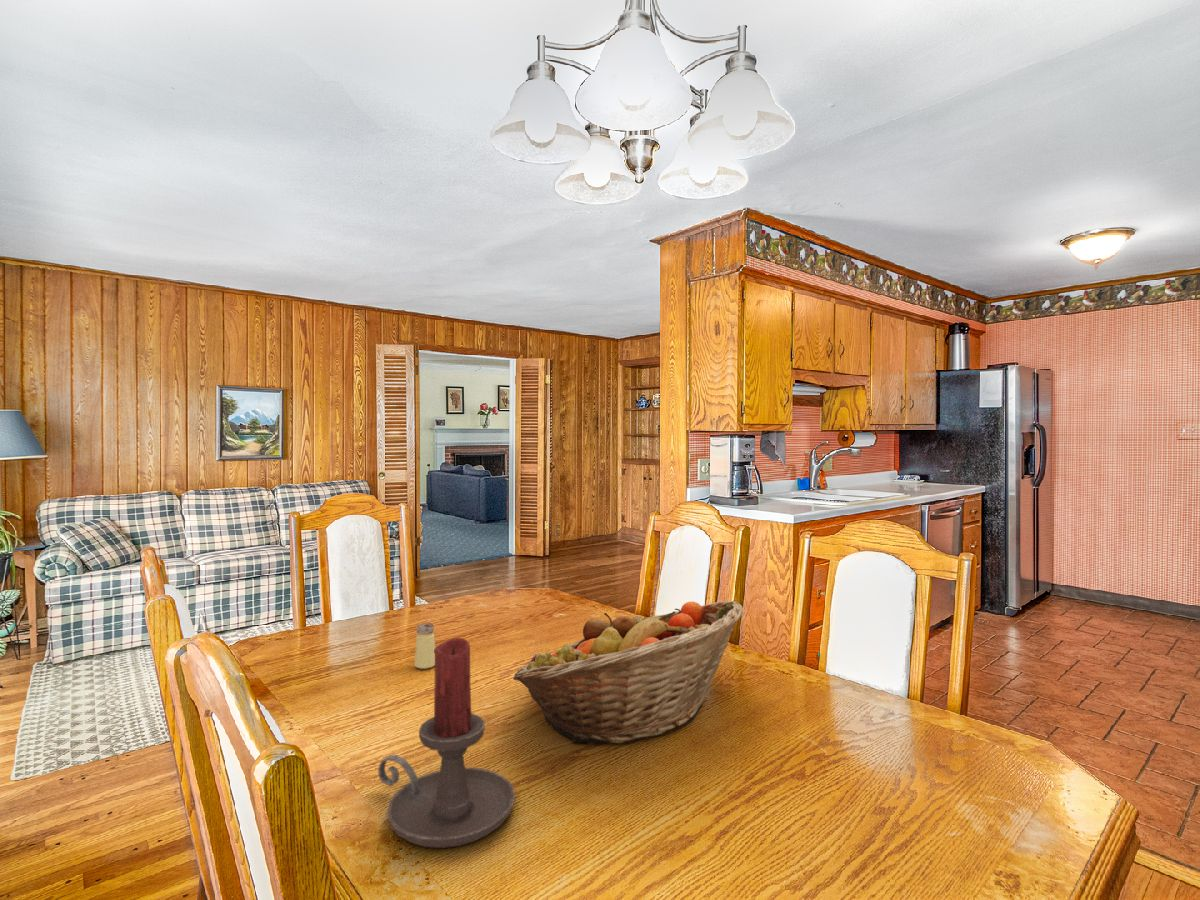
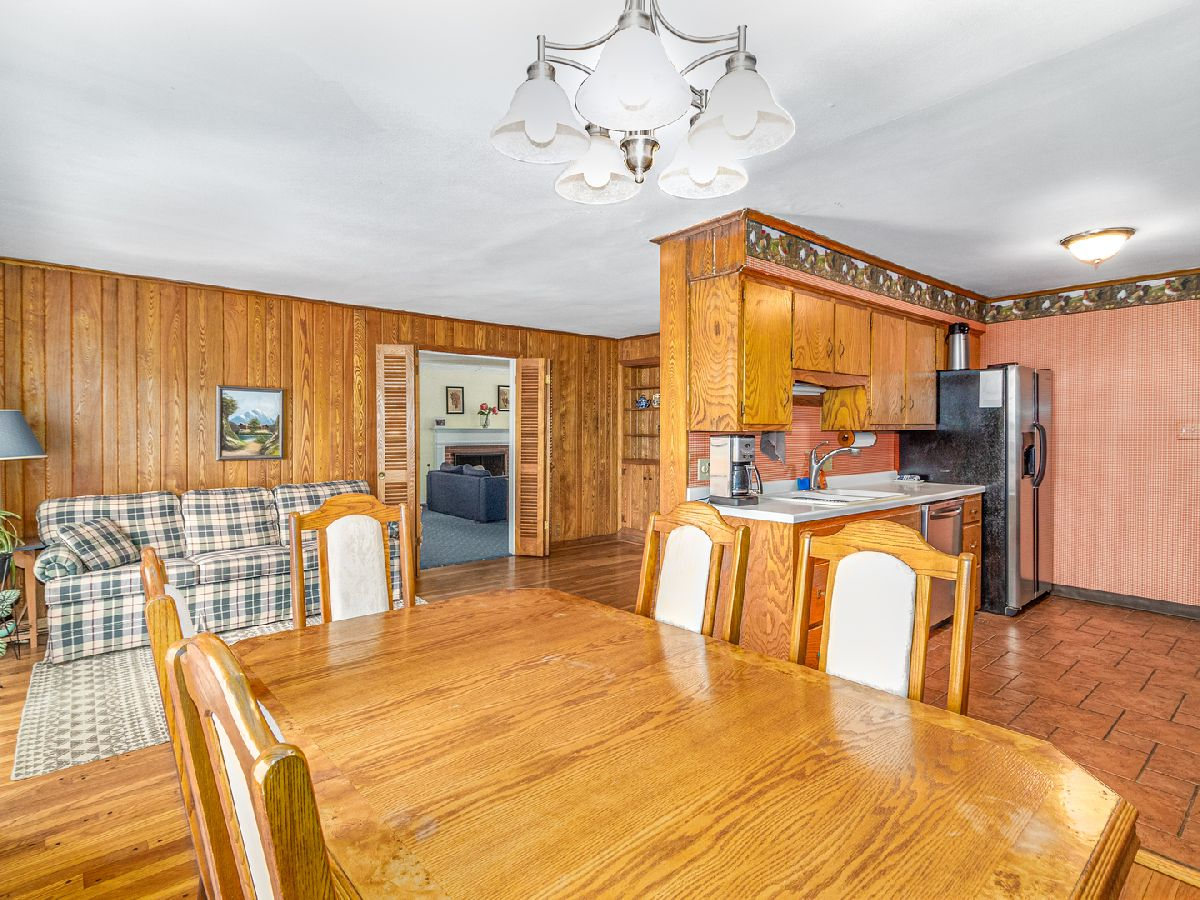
- fruit basket (634, 656)
- candle holder (438, 724)
- saltshaker (425, 644)
